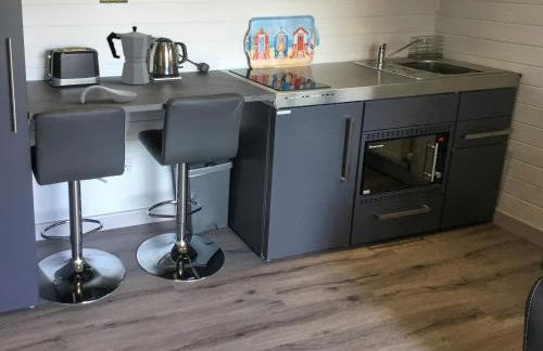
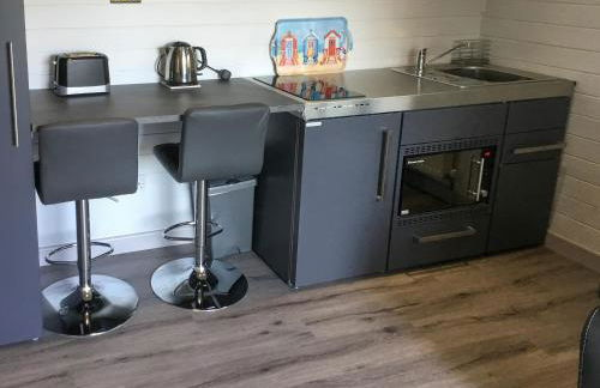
- spoon rest (109, 93)
- moka pot (131, 54)
